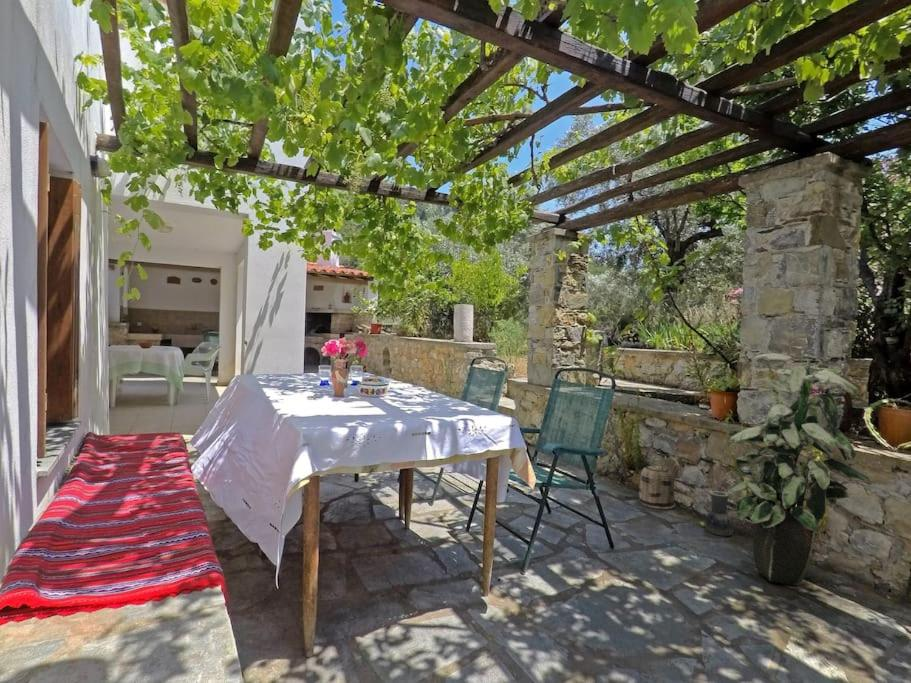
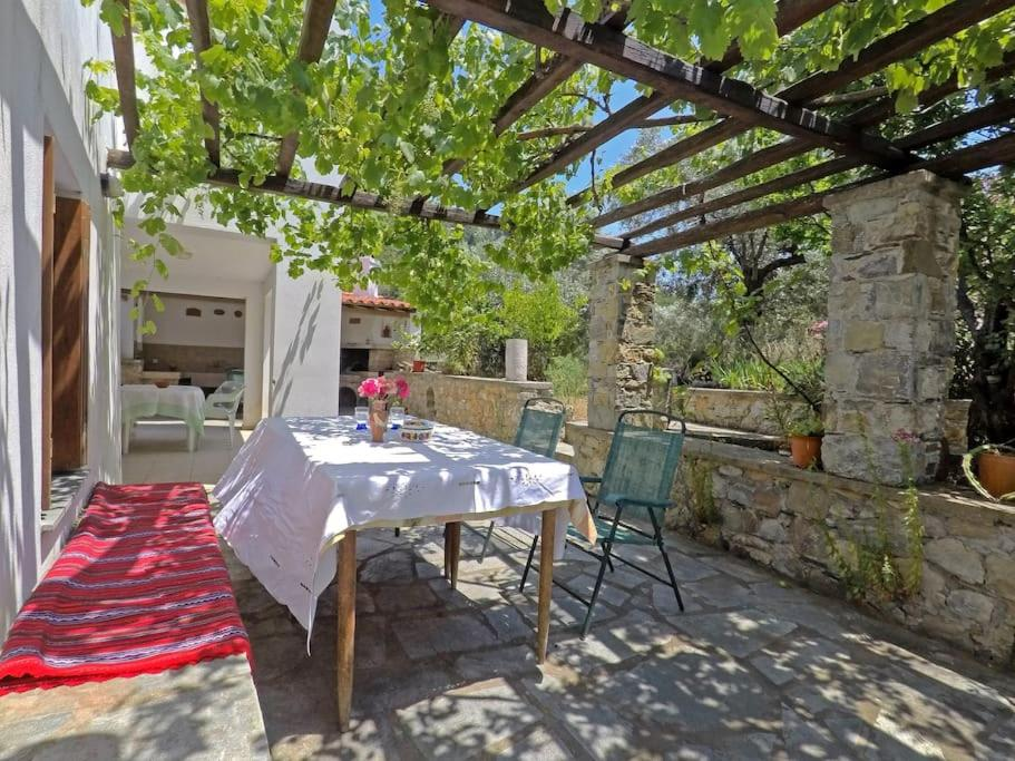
- vase (720, 512)
- indoor plant (786, 465)
- basket (657, 480)
